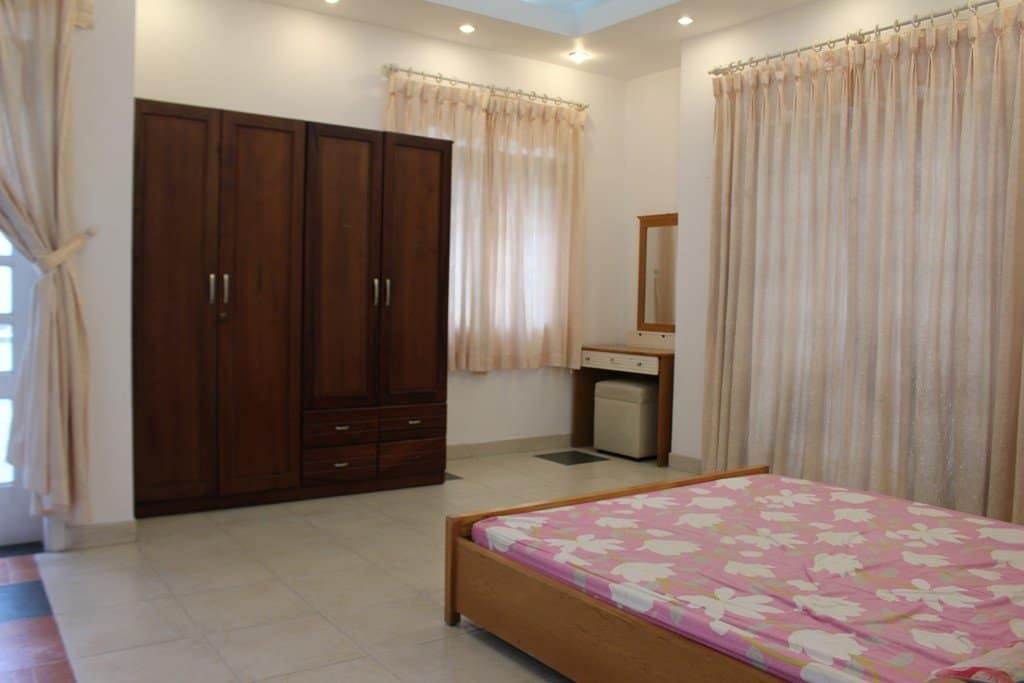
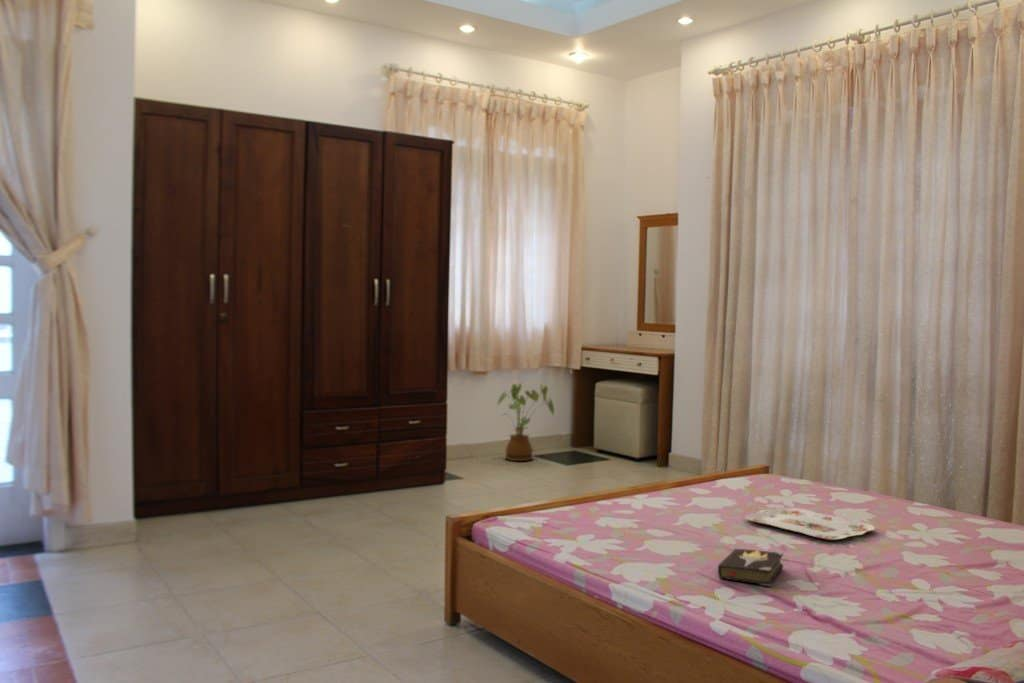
+ hardback book (751, 564)
+ serving tray (808, 523)
+ house plant (525, 421)
